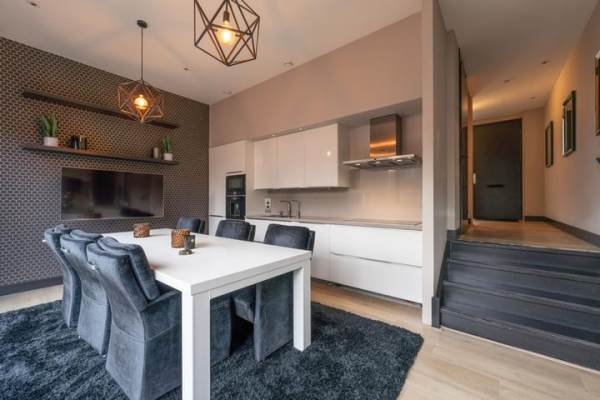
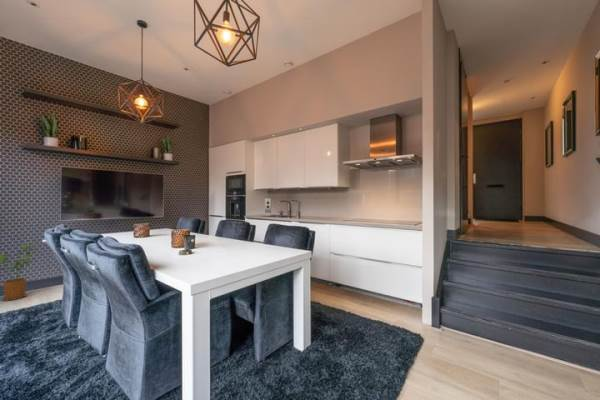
+ house plant (17, 271)
